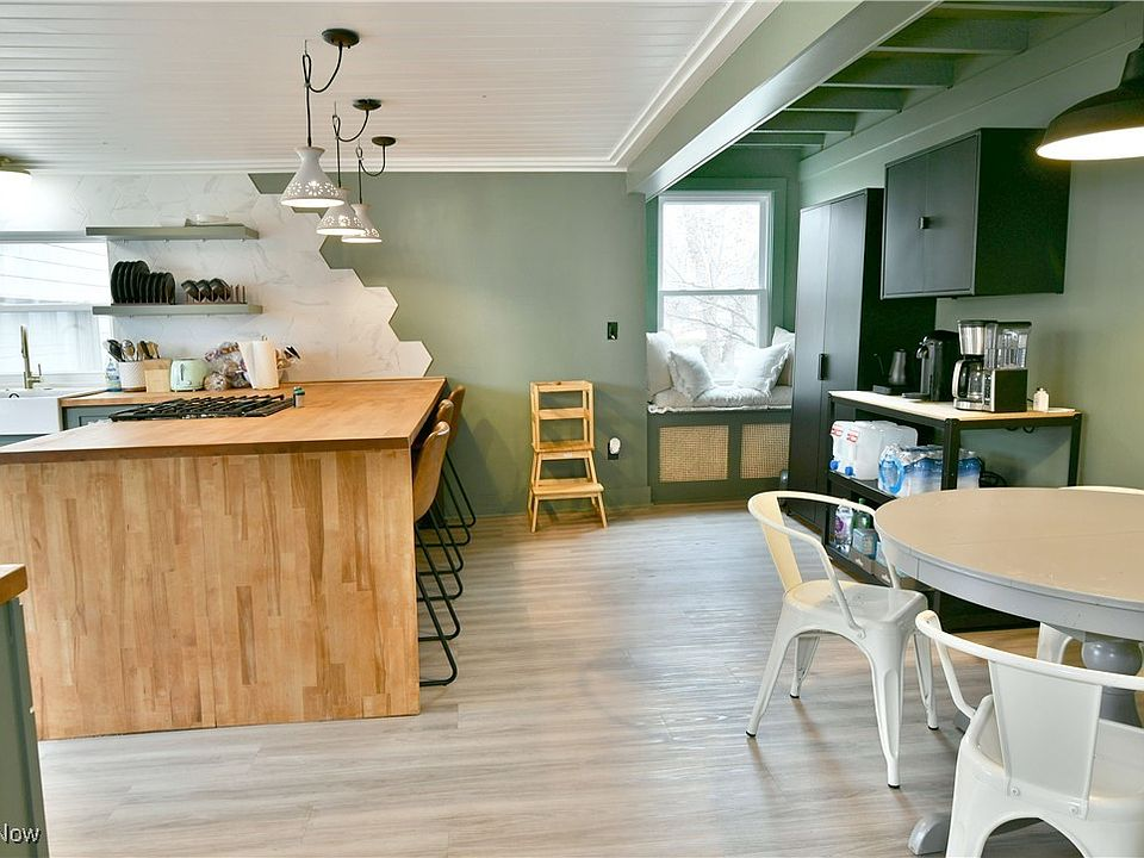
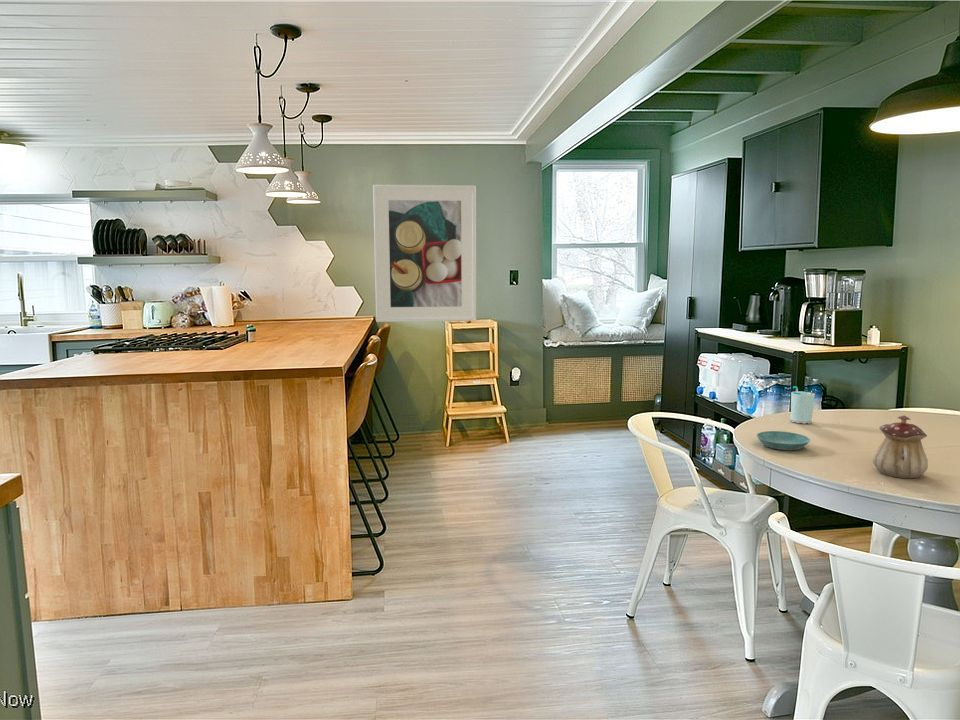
+ saucer (782, 441)
+ cup (802, 404)
+ teapot (902, 444)
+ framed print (425, 254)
